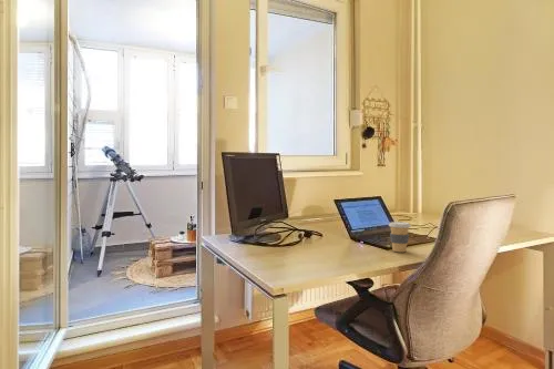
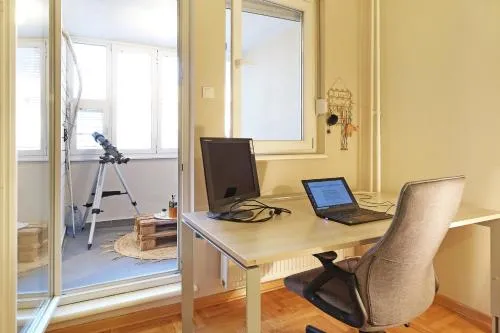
- coffee cup (399, 236)
